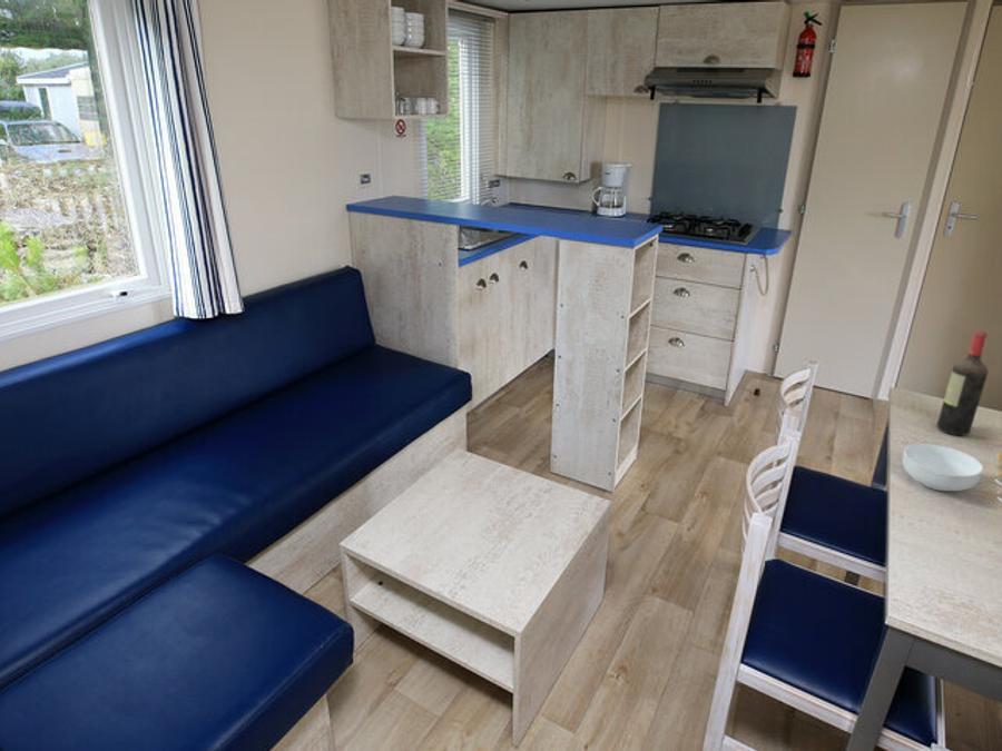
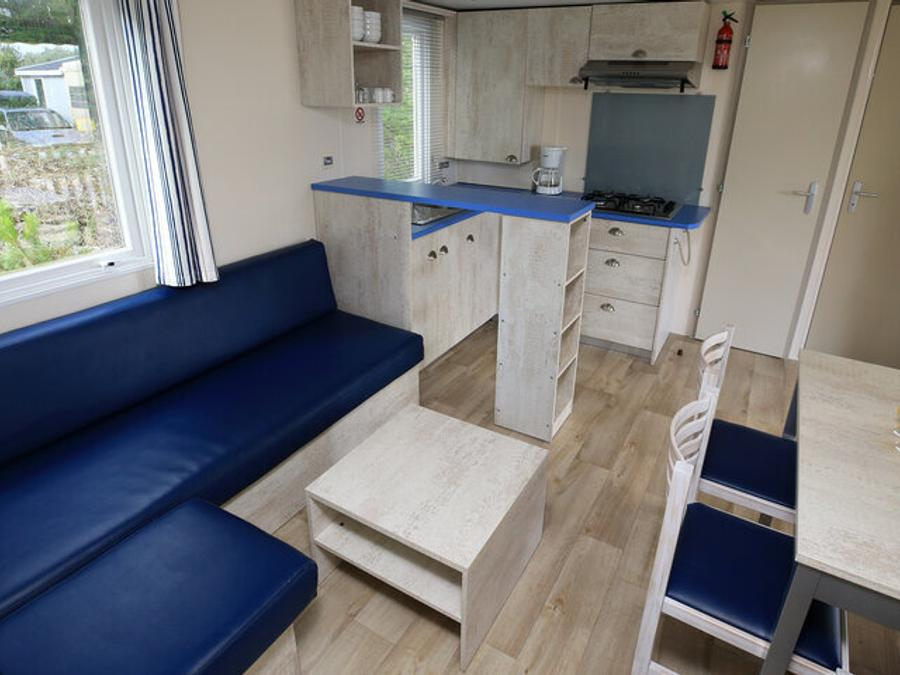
- cereal bowl (939, 471)
- wine bottle (966, 382)
